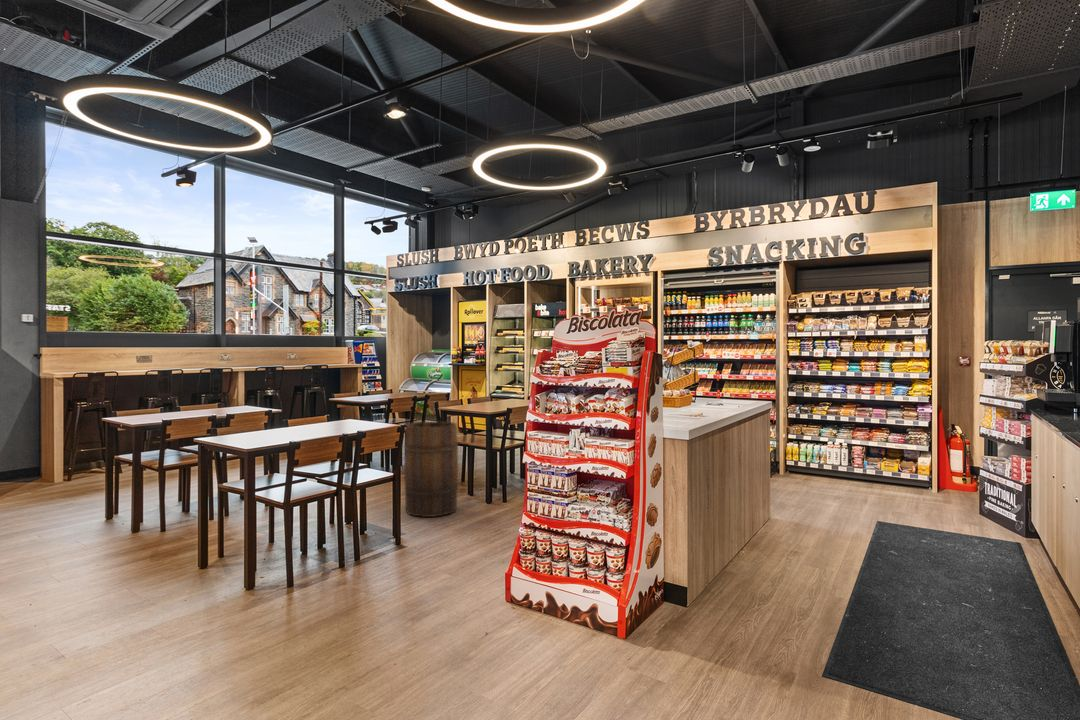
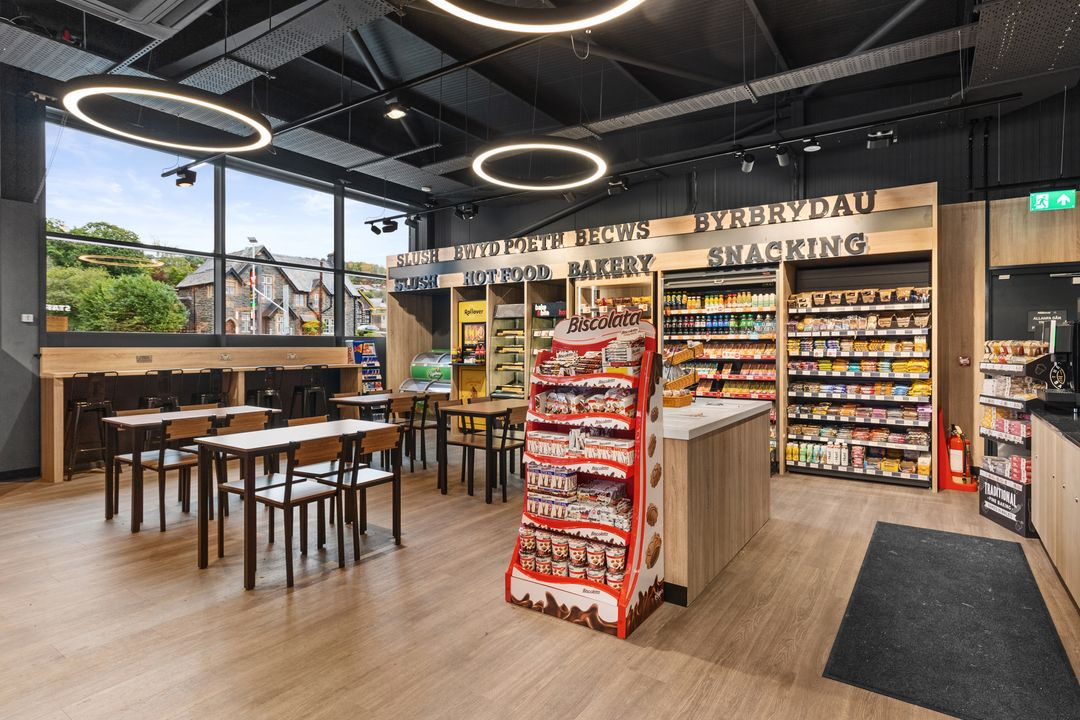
- wooden barrel (431, 467)
